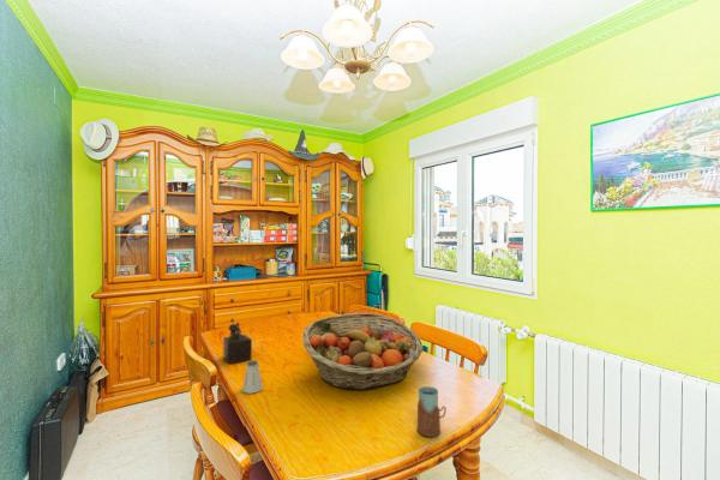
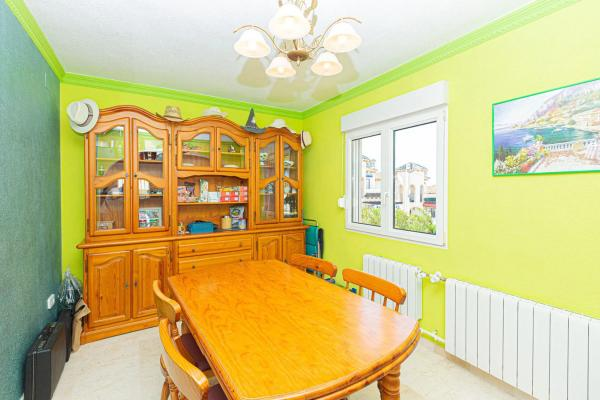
- pepper mill (238, 340)
- fruit basket (362, 347)
- saltshaker (252, 374)
- drinking glass (432, 409)
